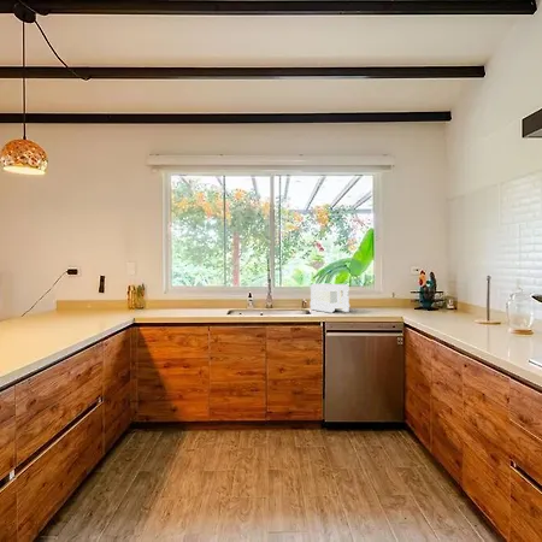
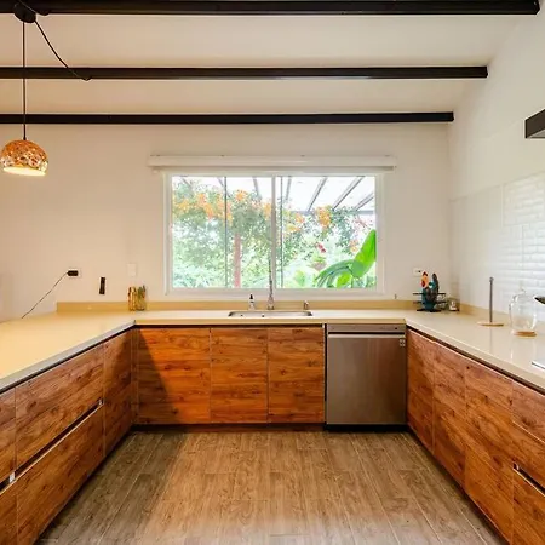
- toaster (330, 297)
